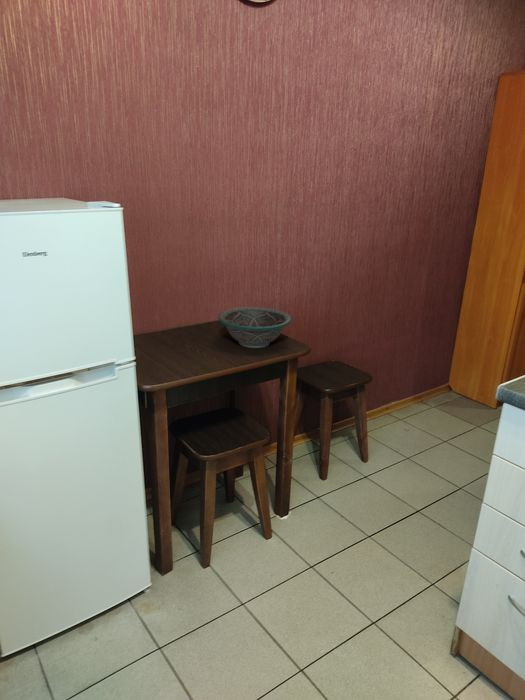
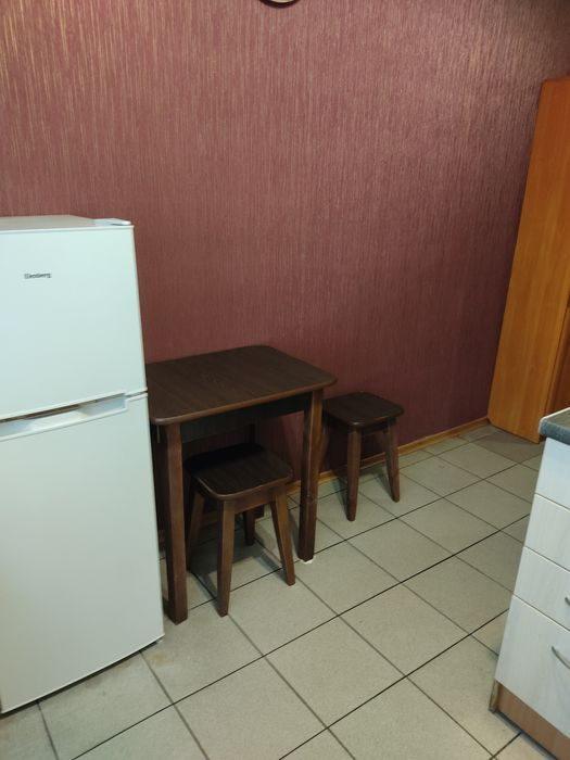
- bowl (254, 329)
